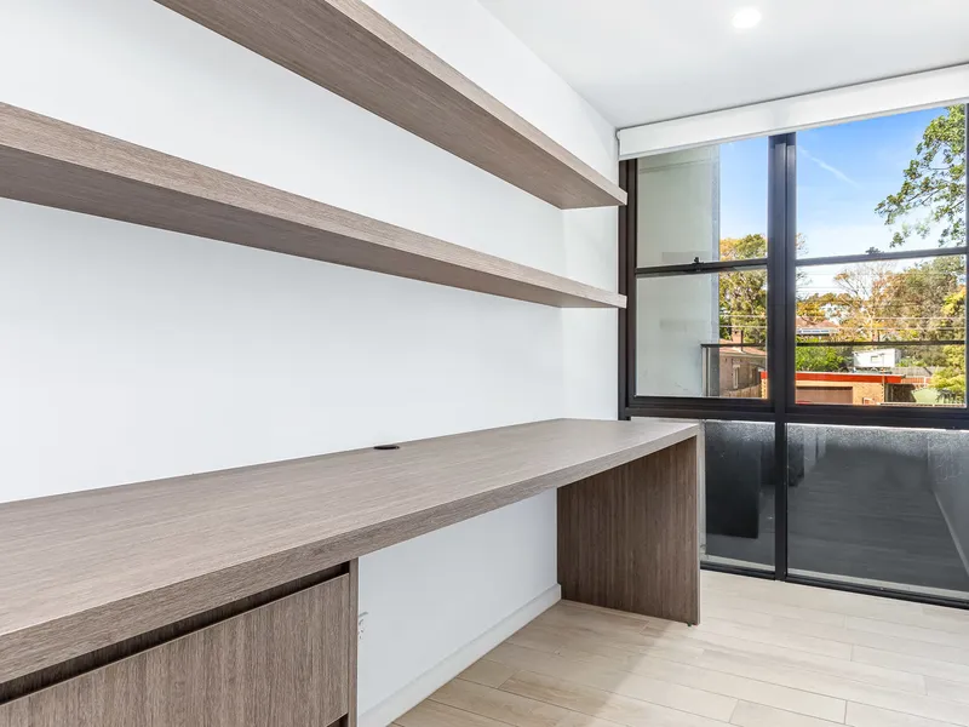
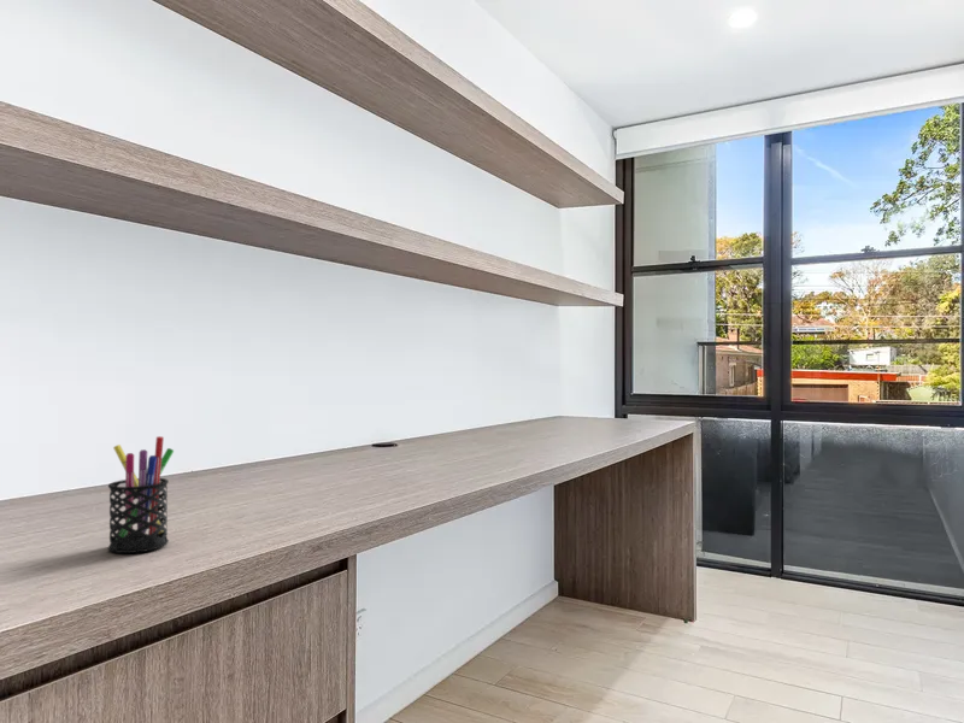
+ pen holder (146, 489)
